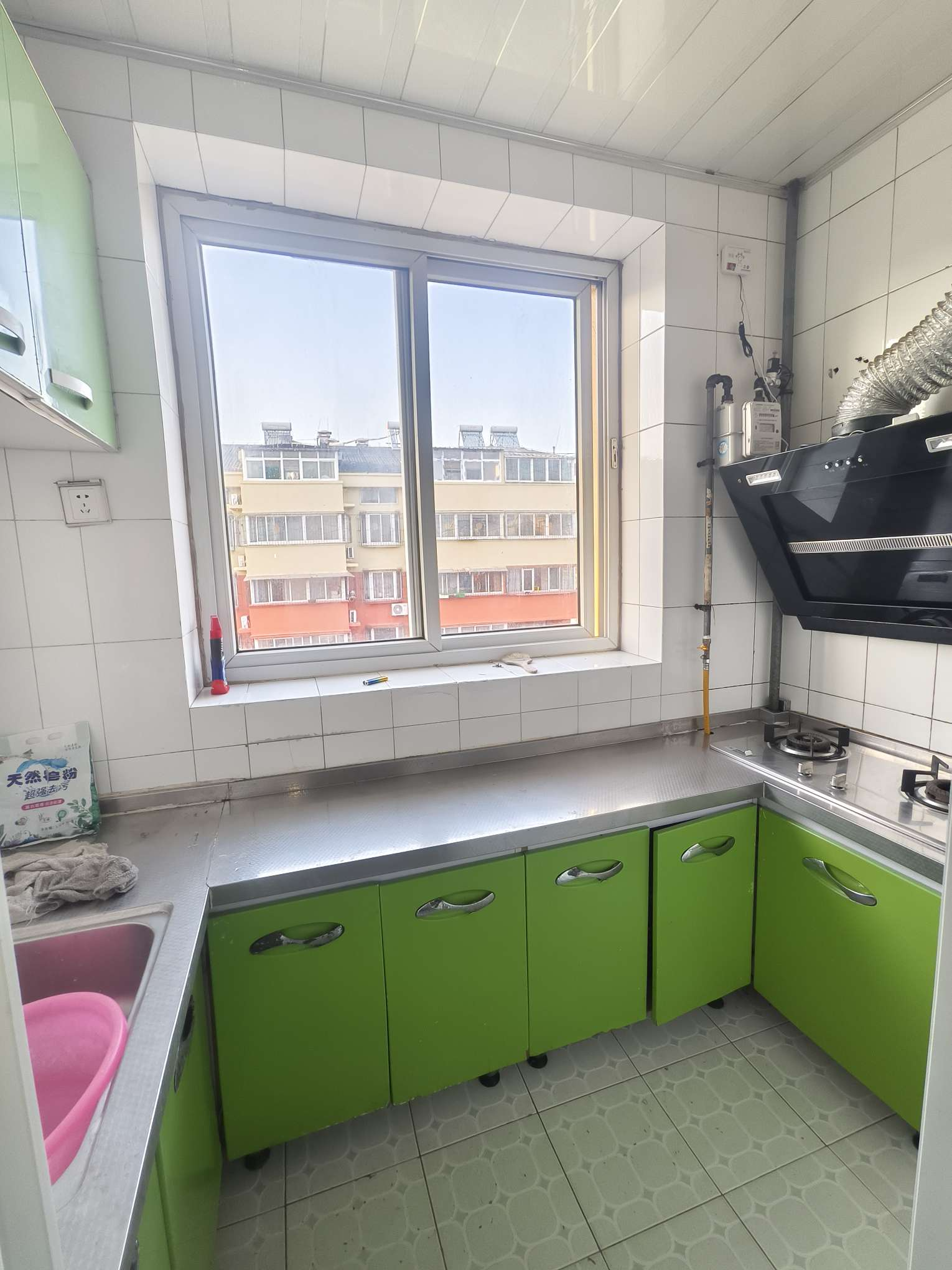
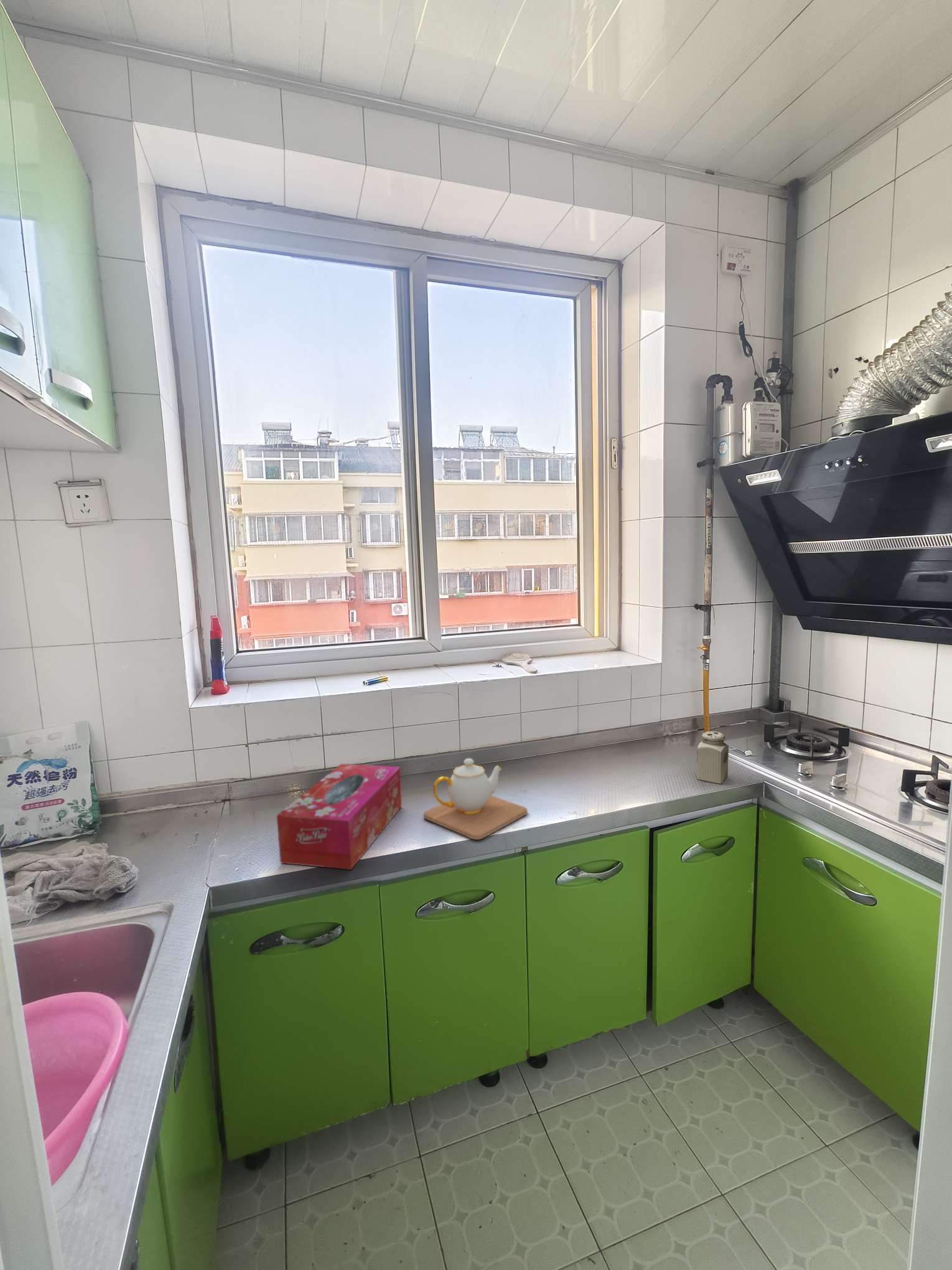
+ teapot (475, 788)
+ salt shaker (712, 755)
+ tissue box (345, 810)
